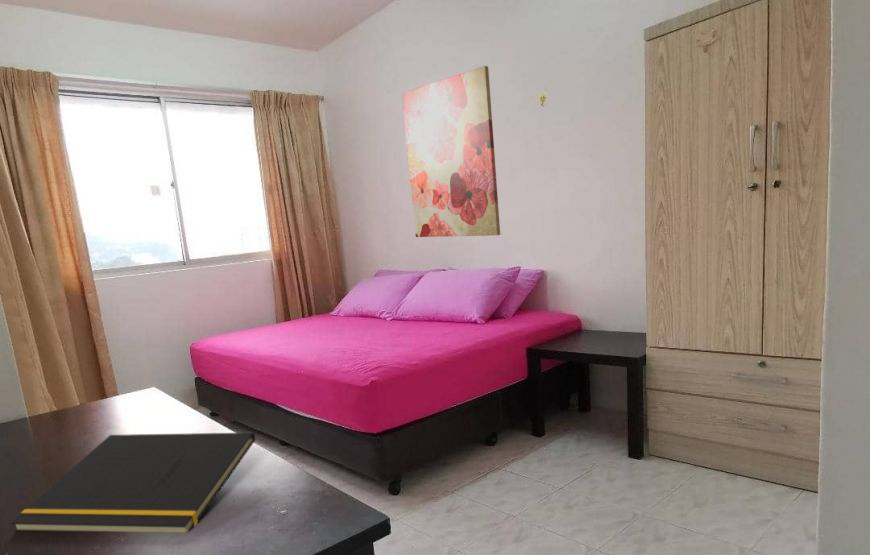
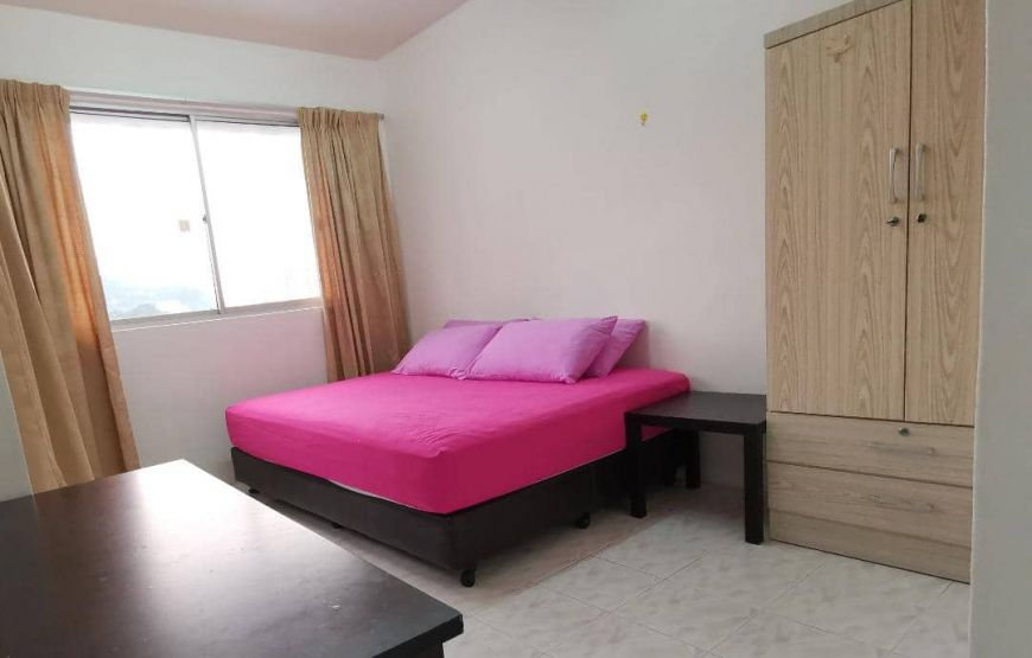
- wall art (448, 160)
- notepad (143, 477)
